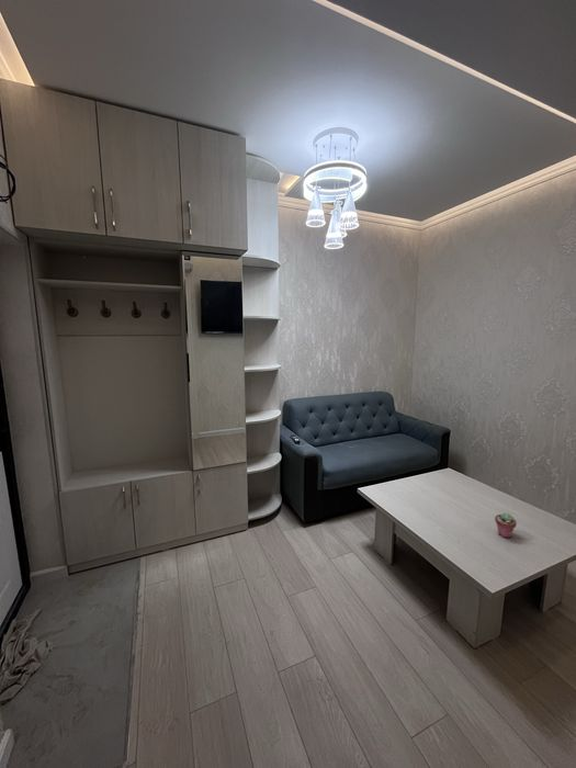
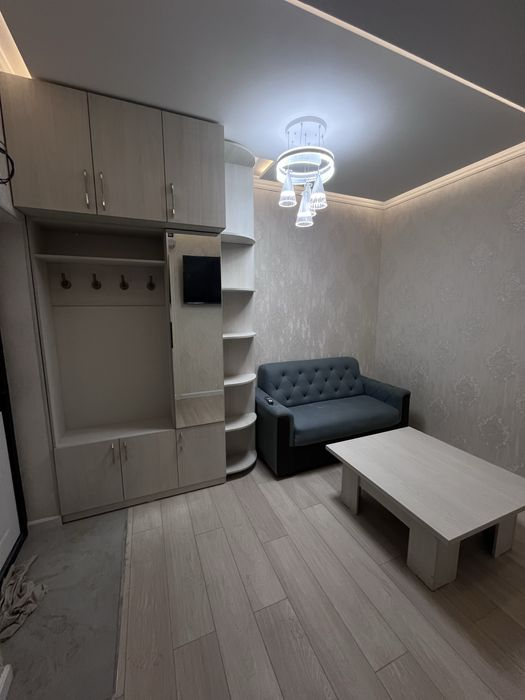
- potted succulent (505, 523)
